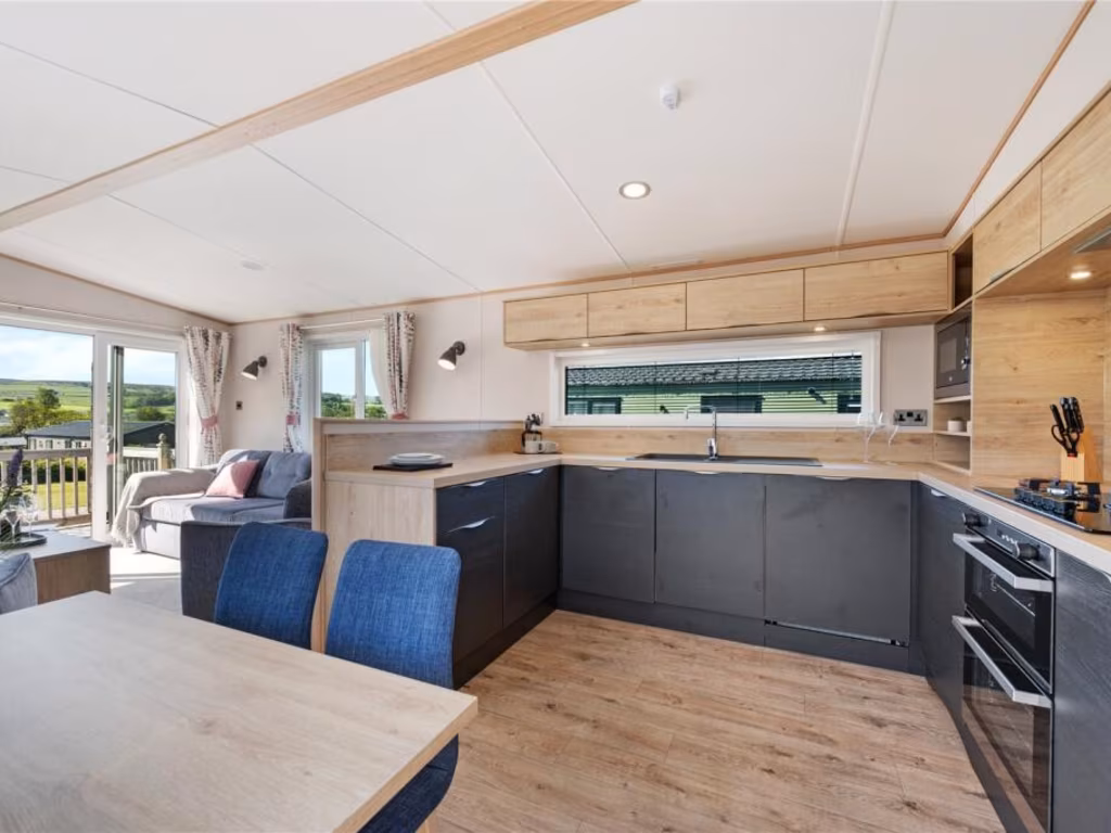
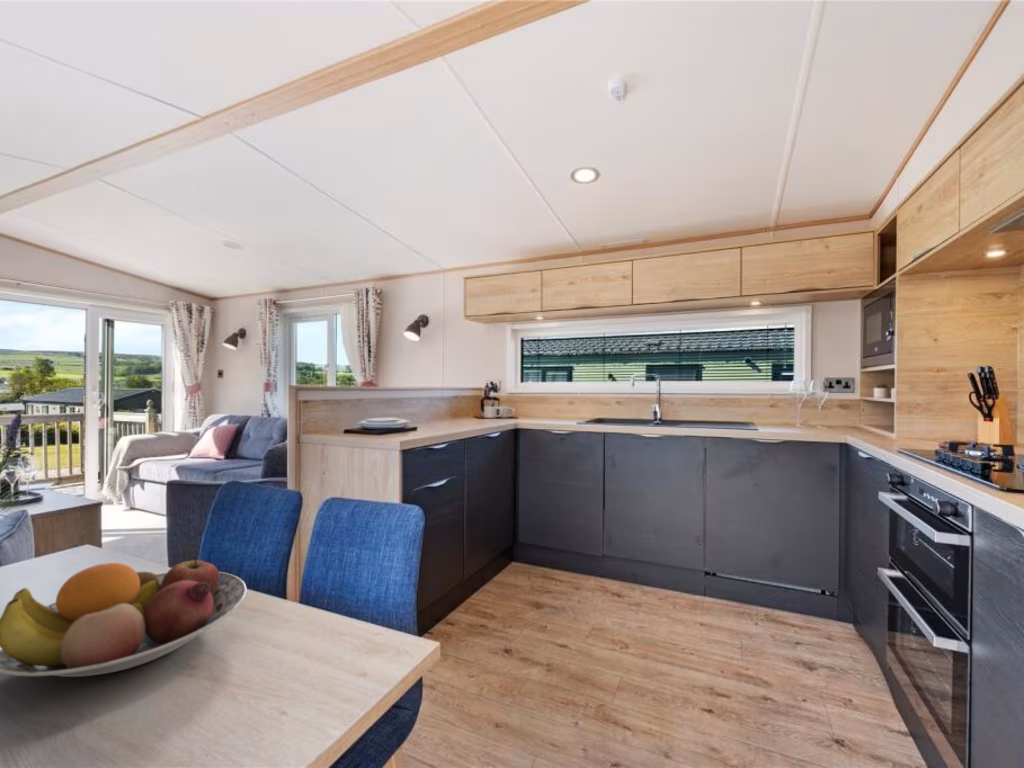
+ fruit bowl (133, 603)
